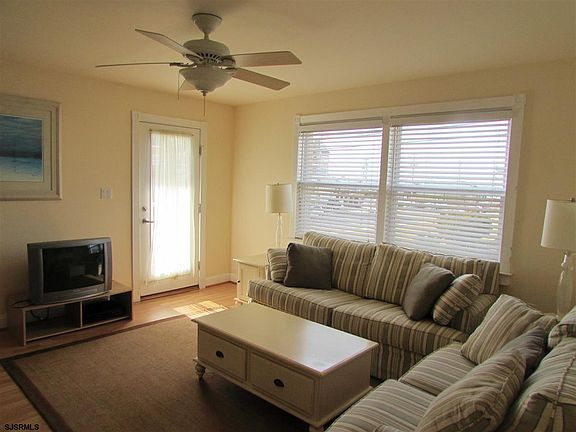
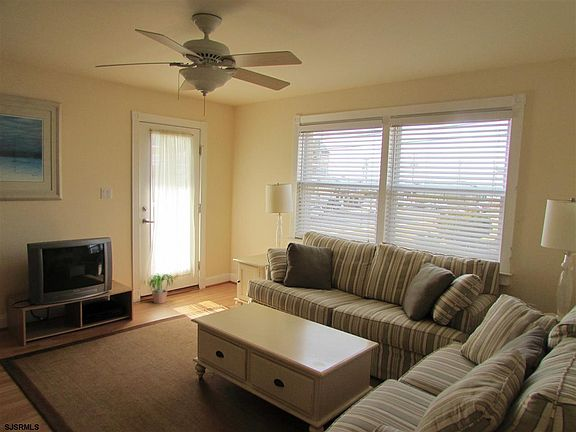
+ potted plant (160, 287)
